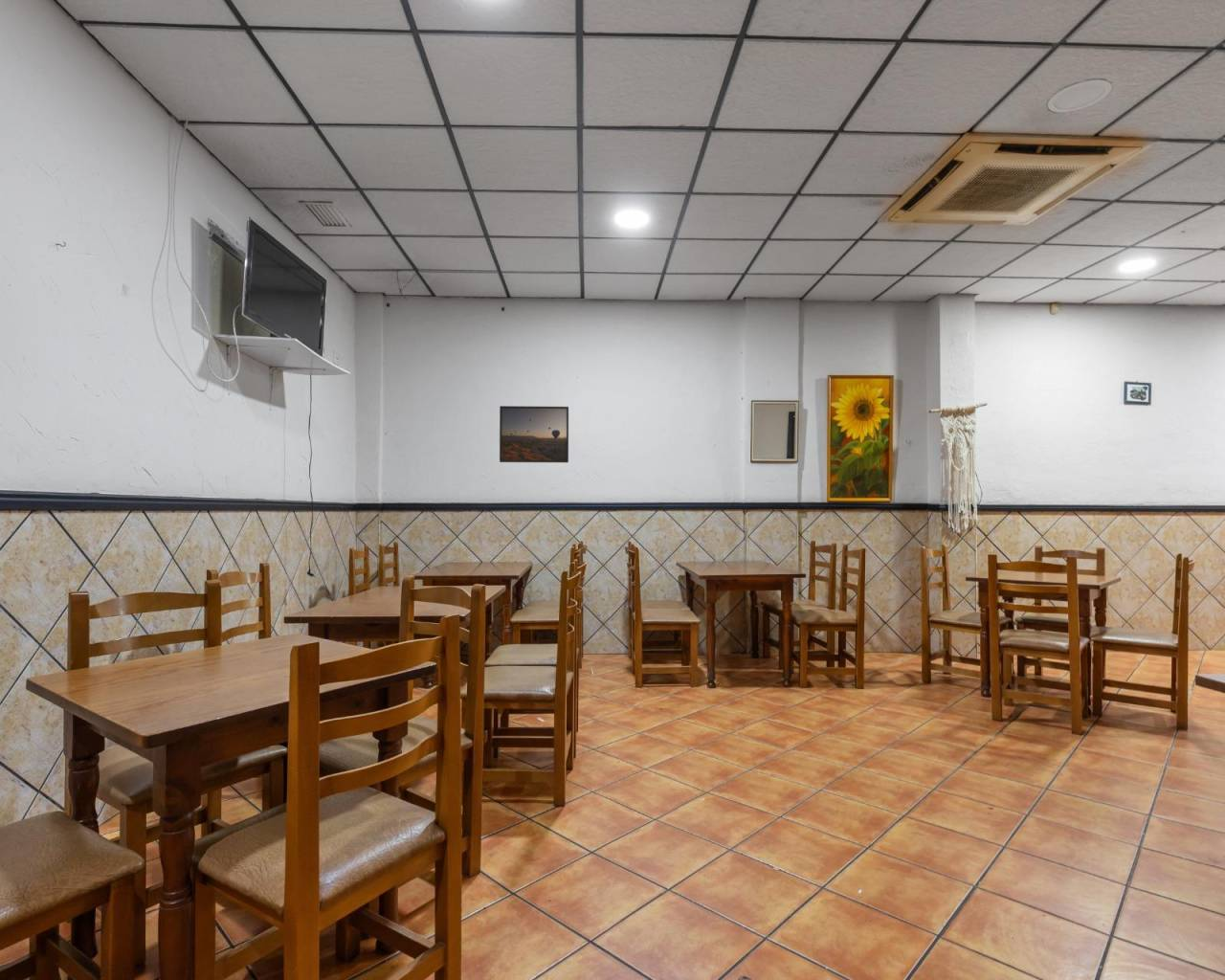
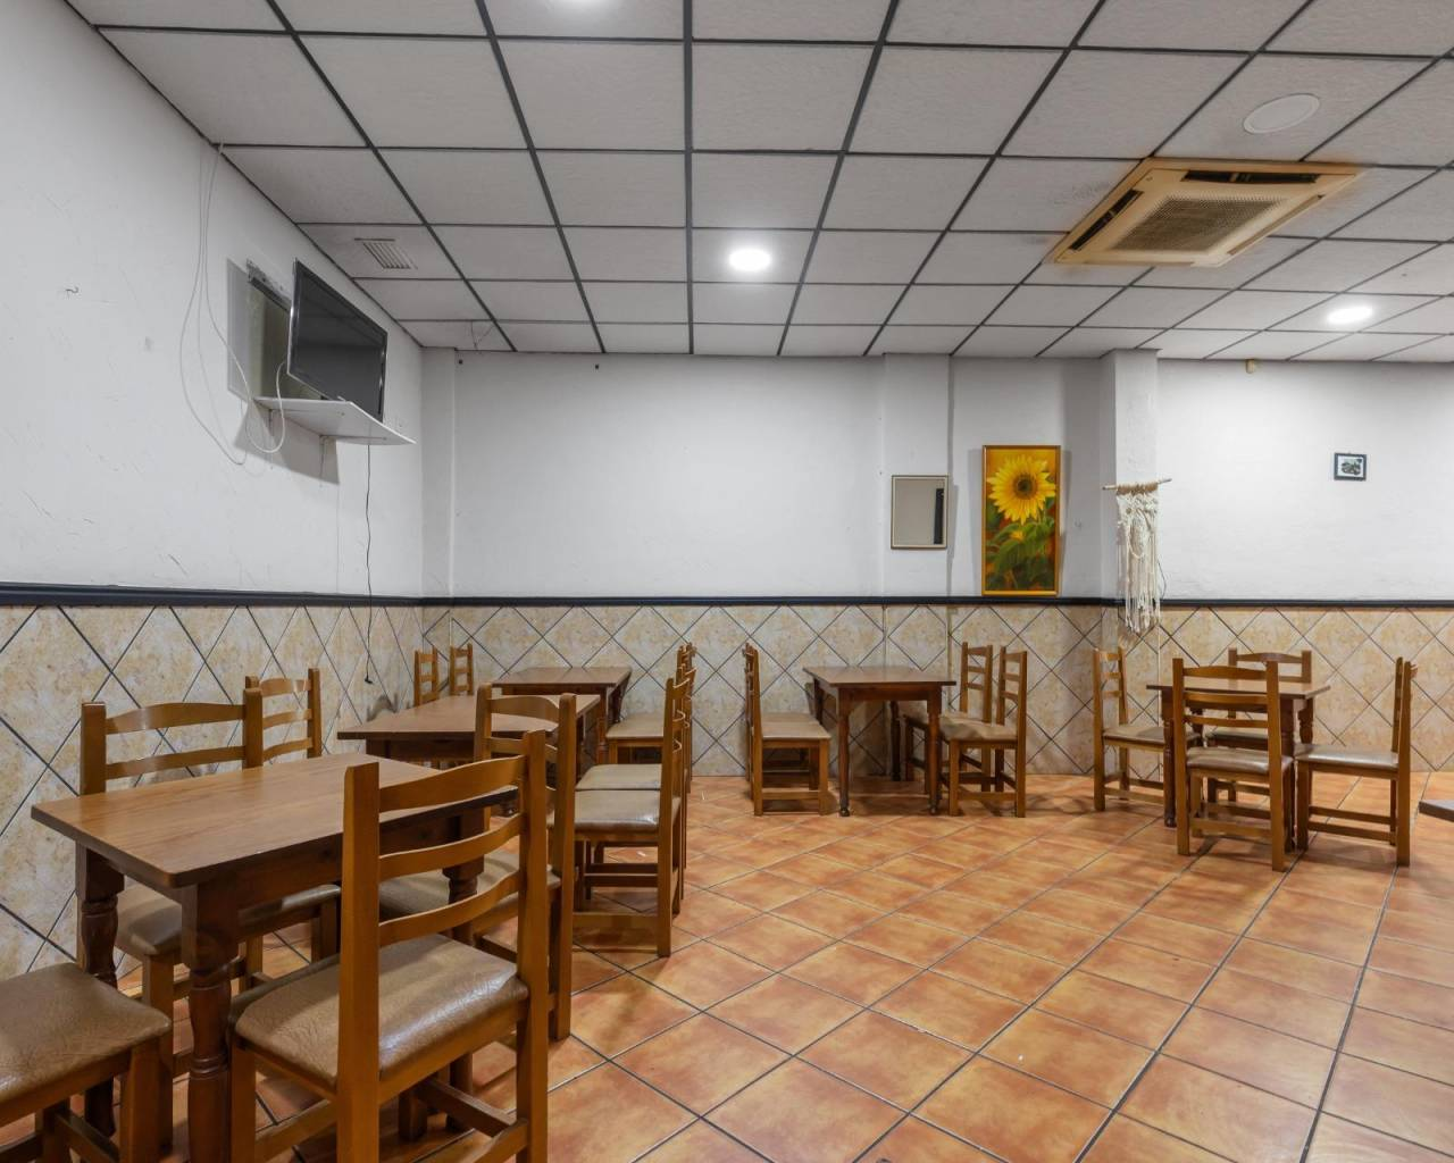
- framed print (534, 434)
